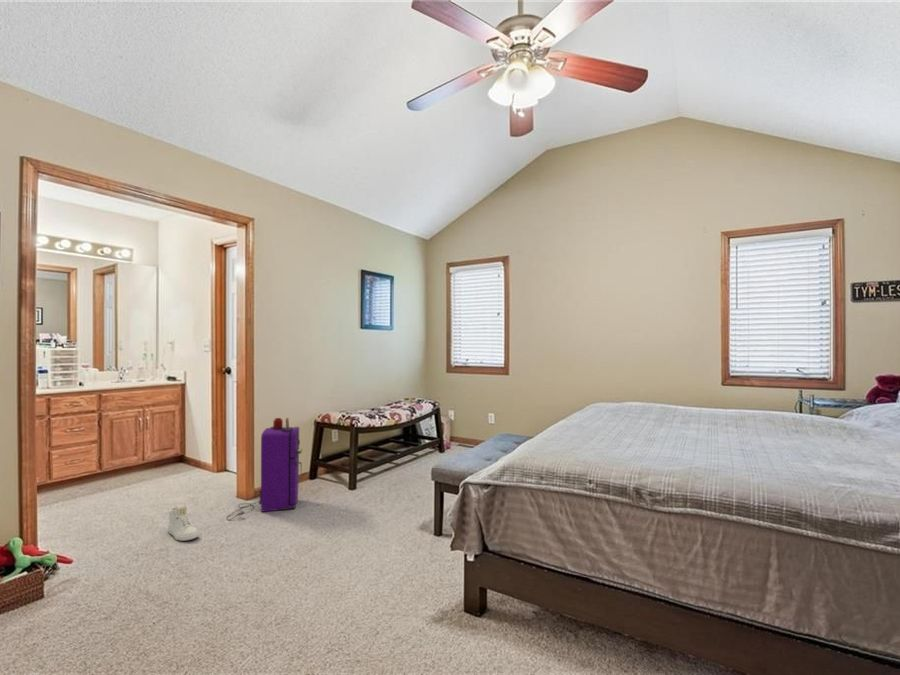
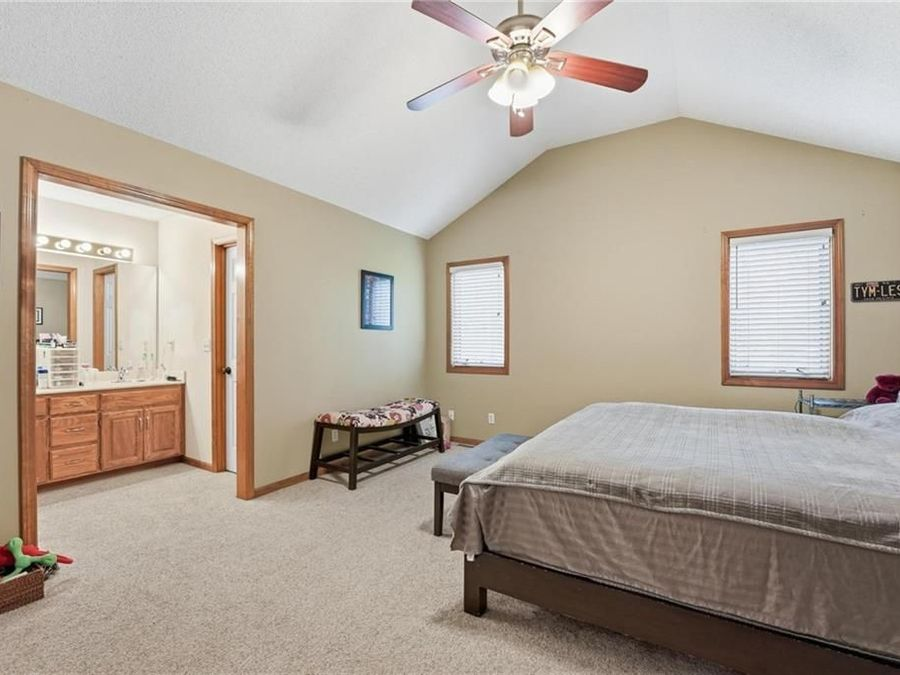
- air purifier (267, 464)
- sneaker (181, 521)
